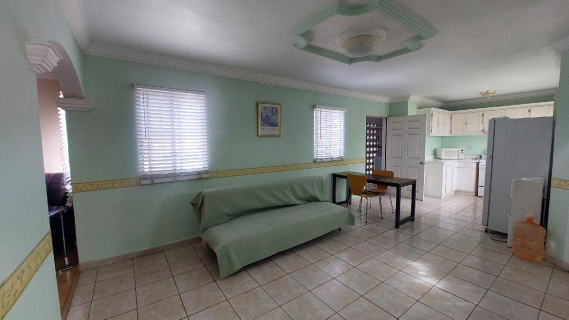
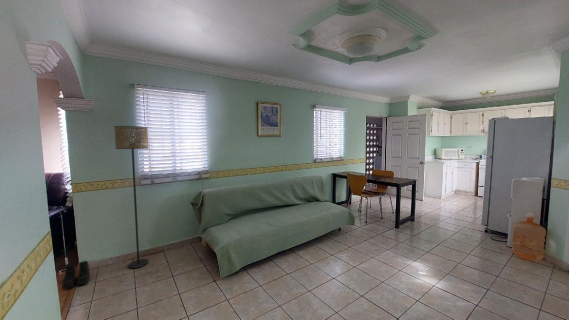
+ boots (74, 272)
+ floor lamp (135, 196)
